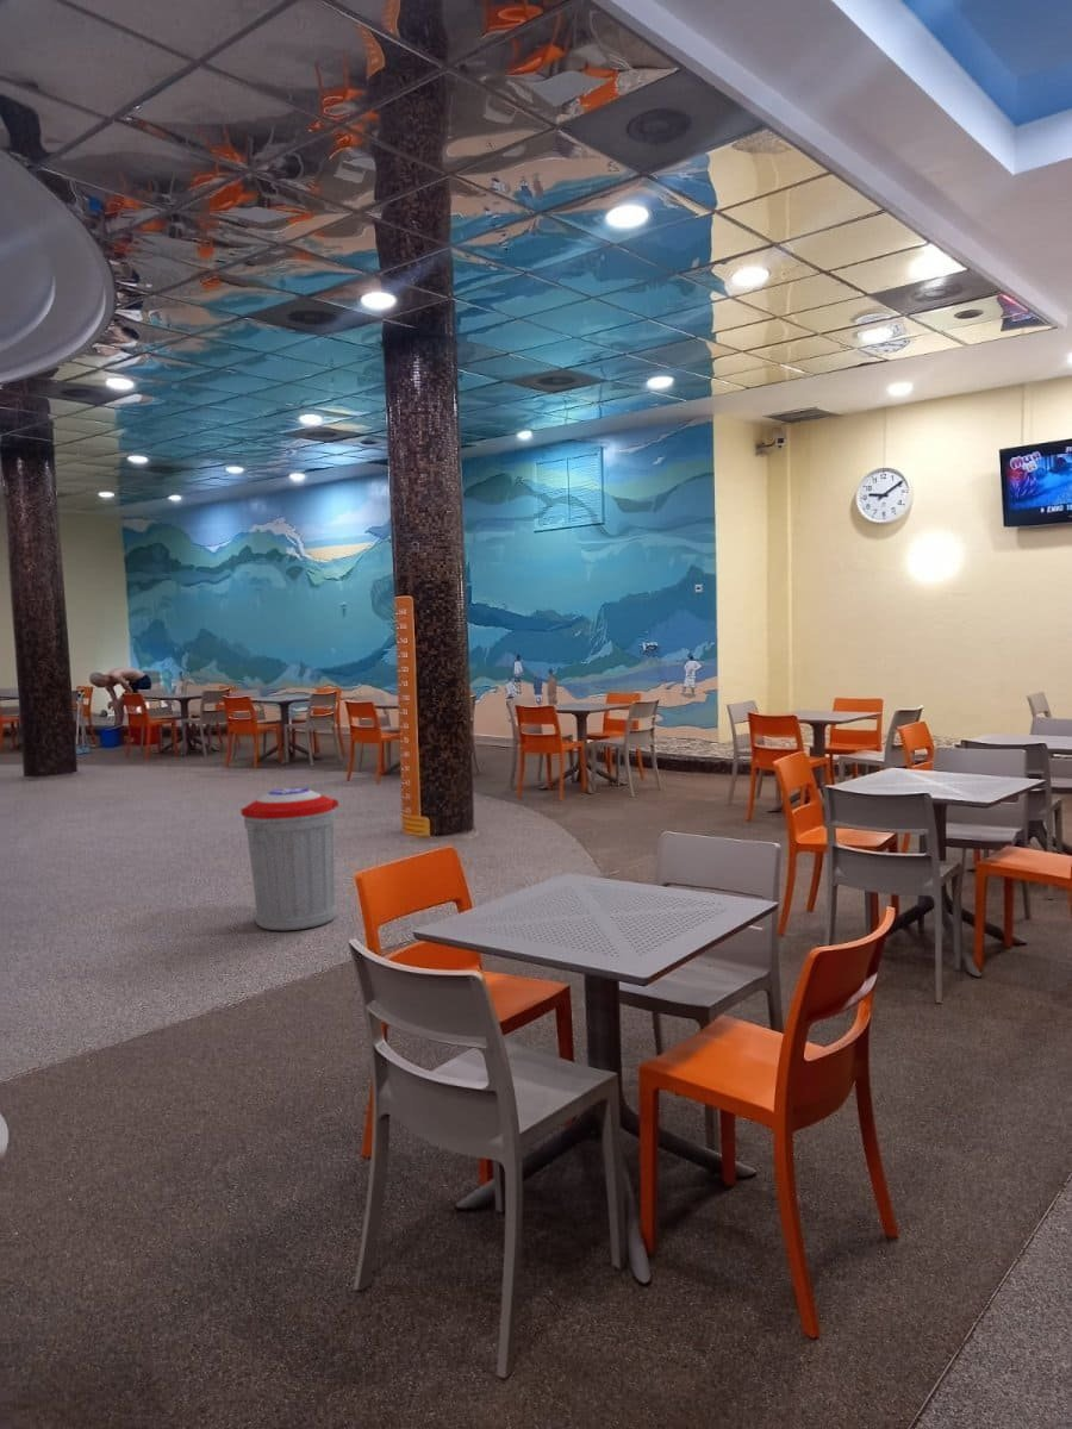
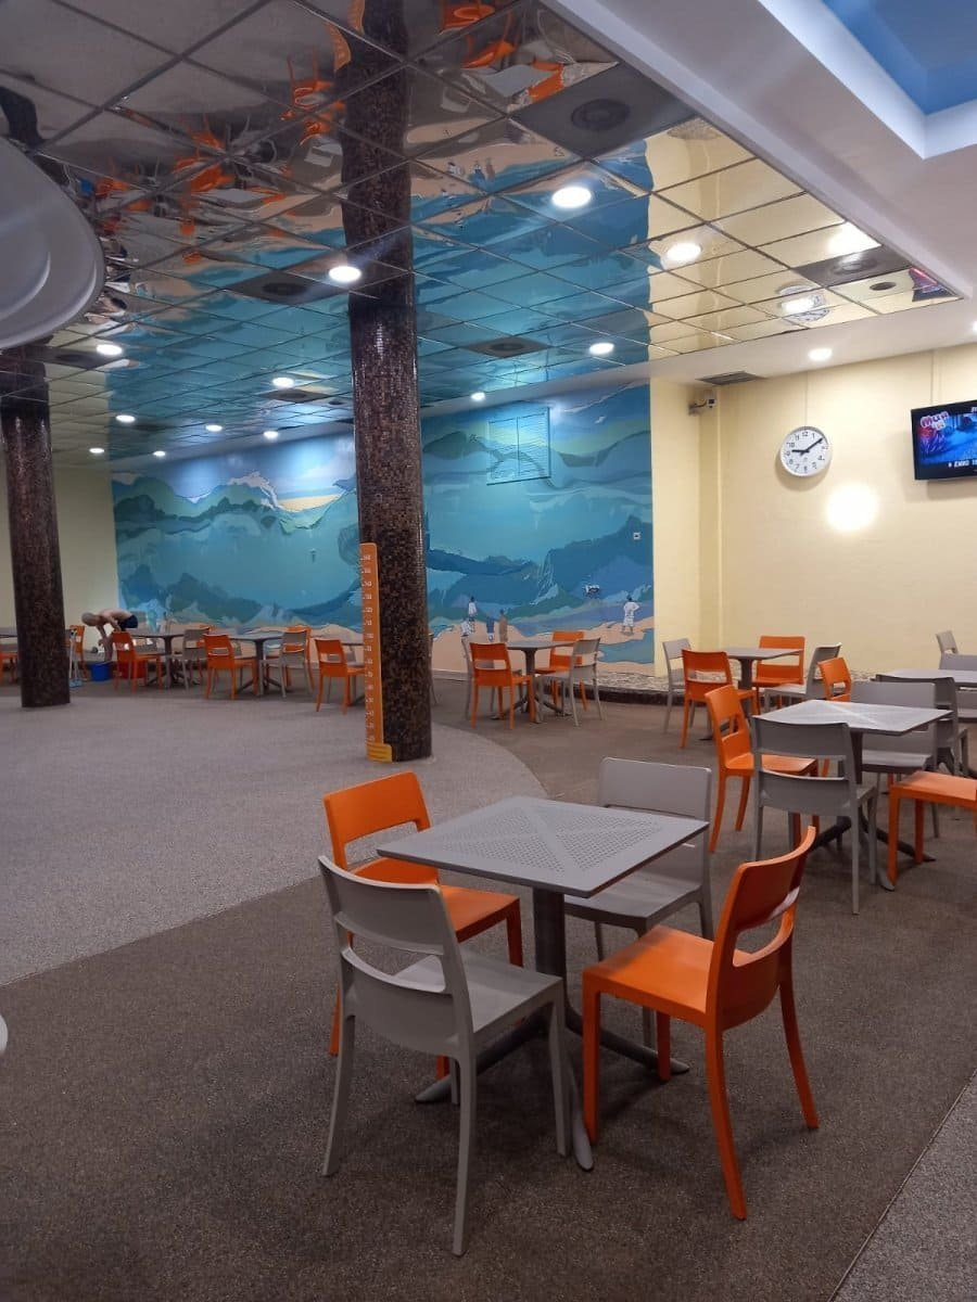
- trash can (293, 855)
